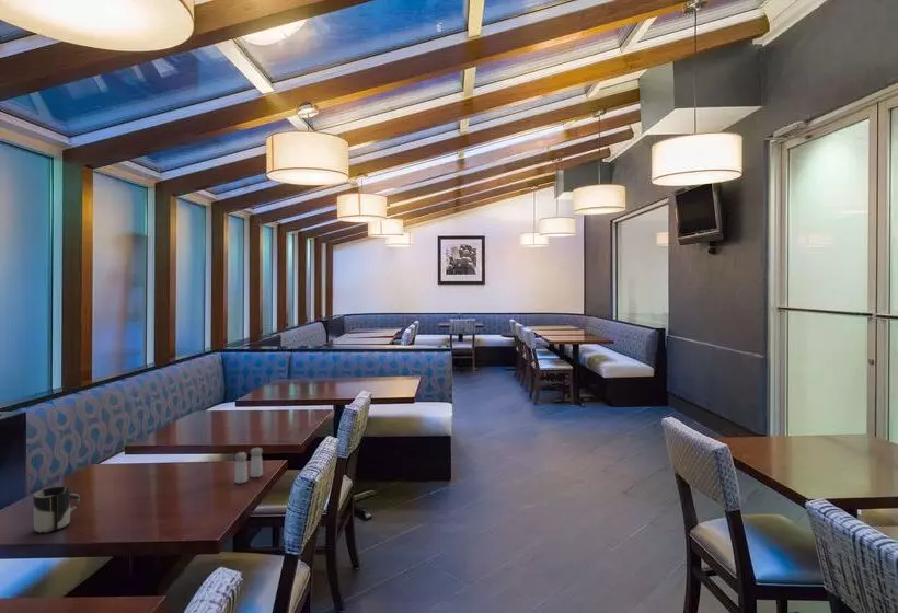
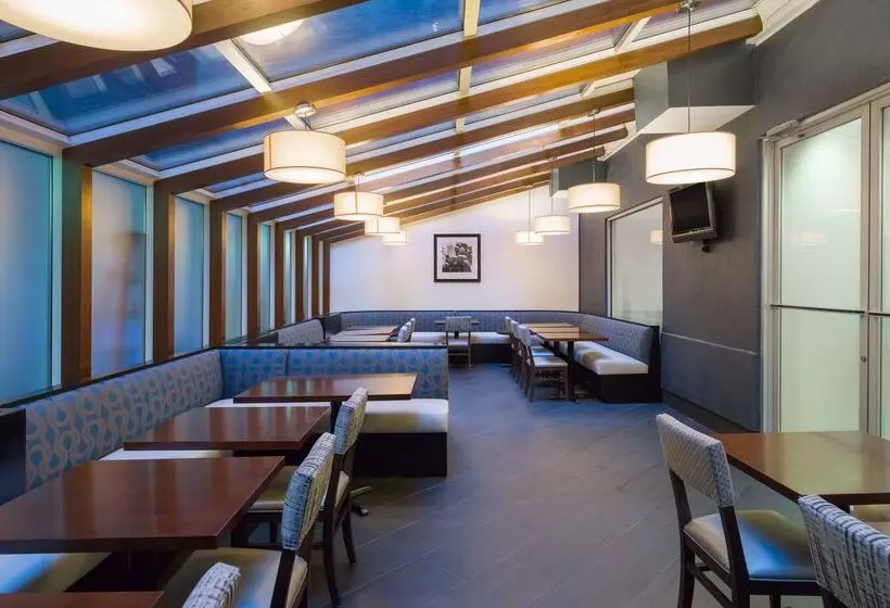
- salt and pepper shaker (246, 464)
- cup (58, 507)
